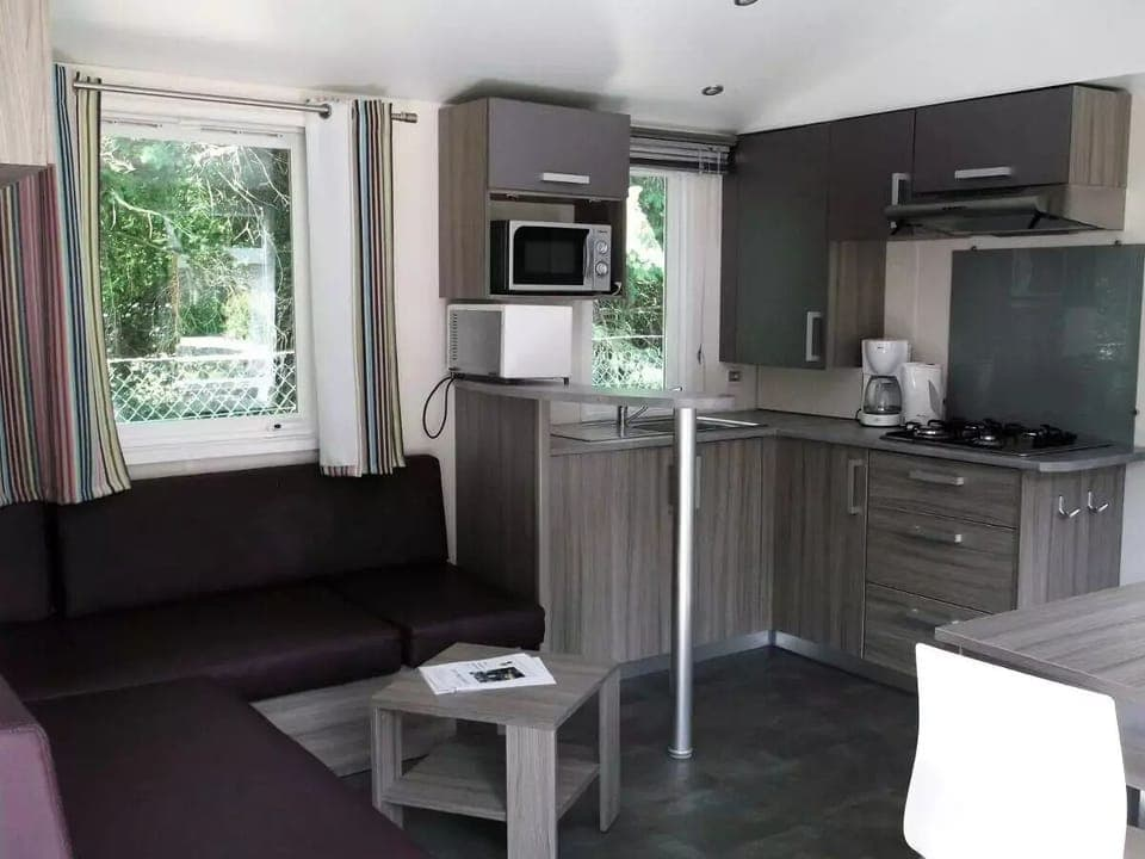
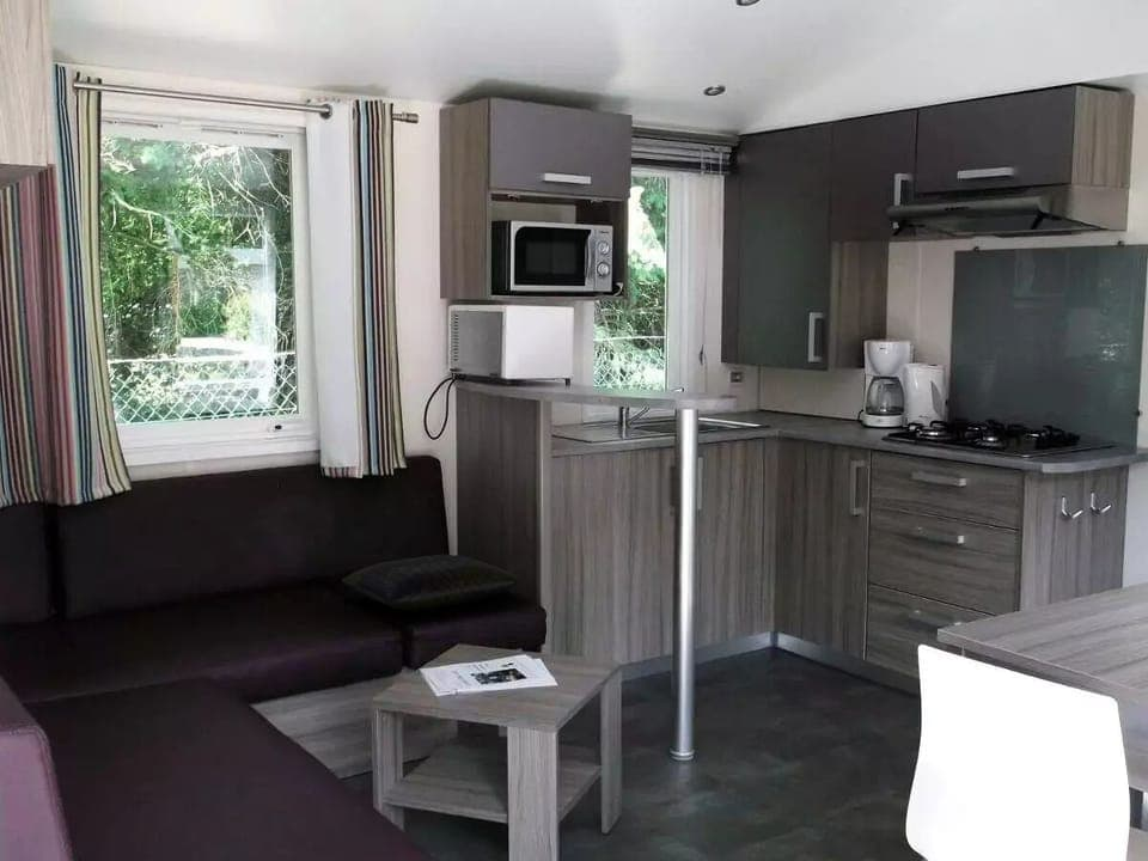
+ cushion (429, 580)
